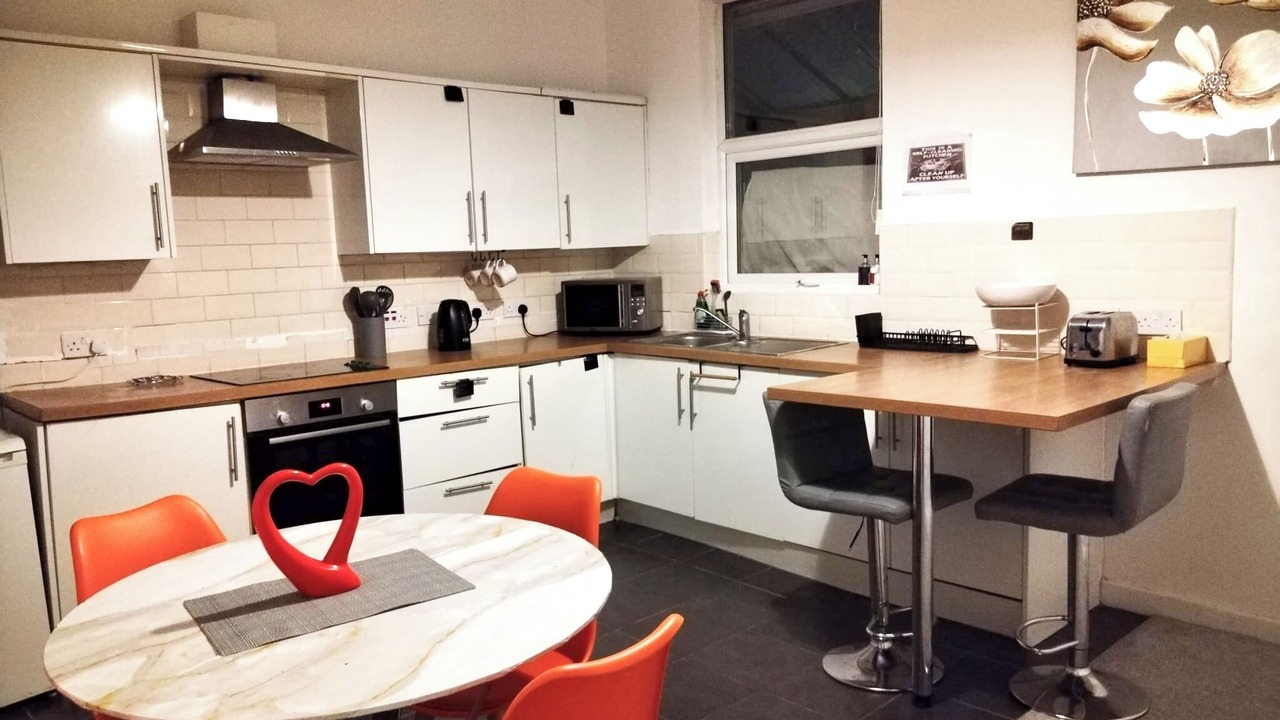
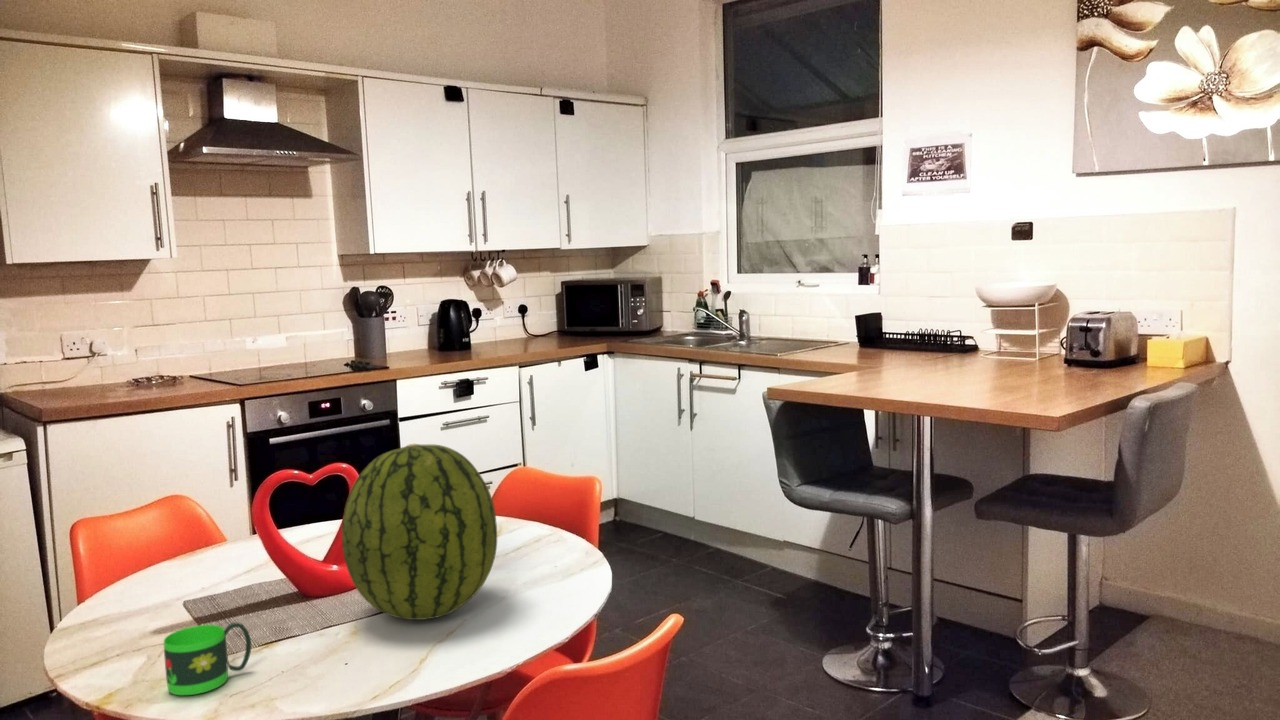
+ fruit (421, 529)
+ mug (209, 654)
